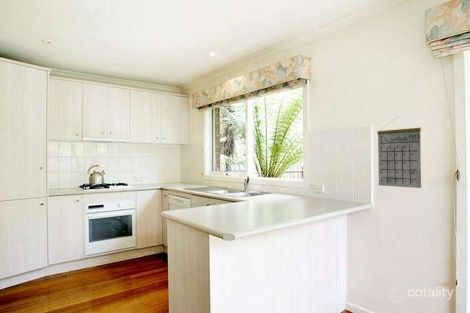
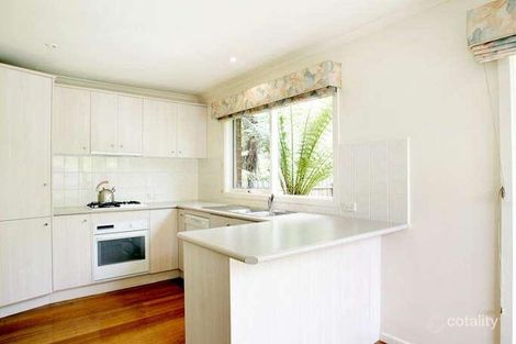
- calendar (398, 151)
